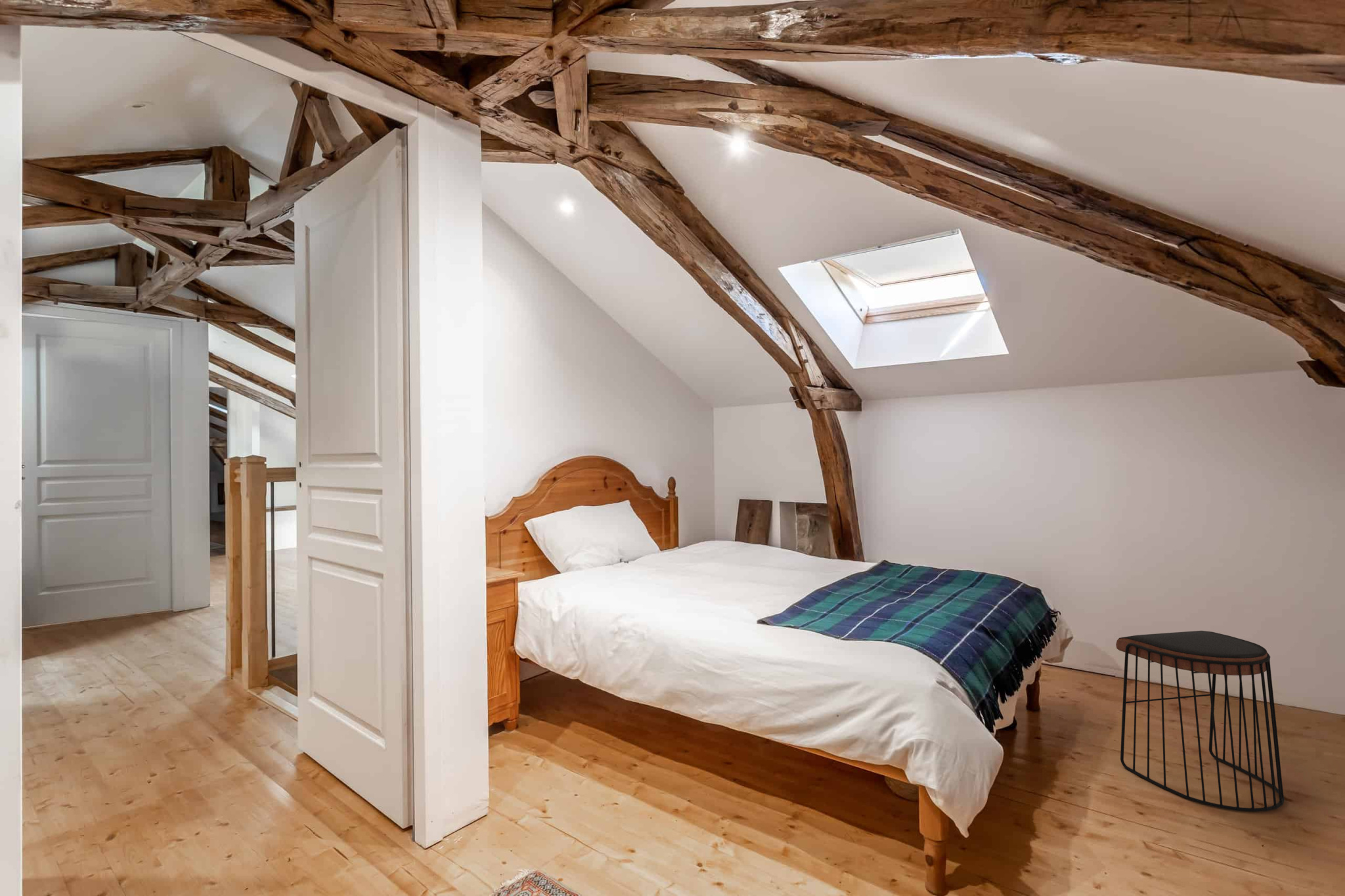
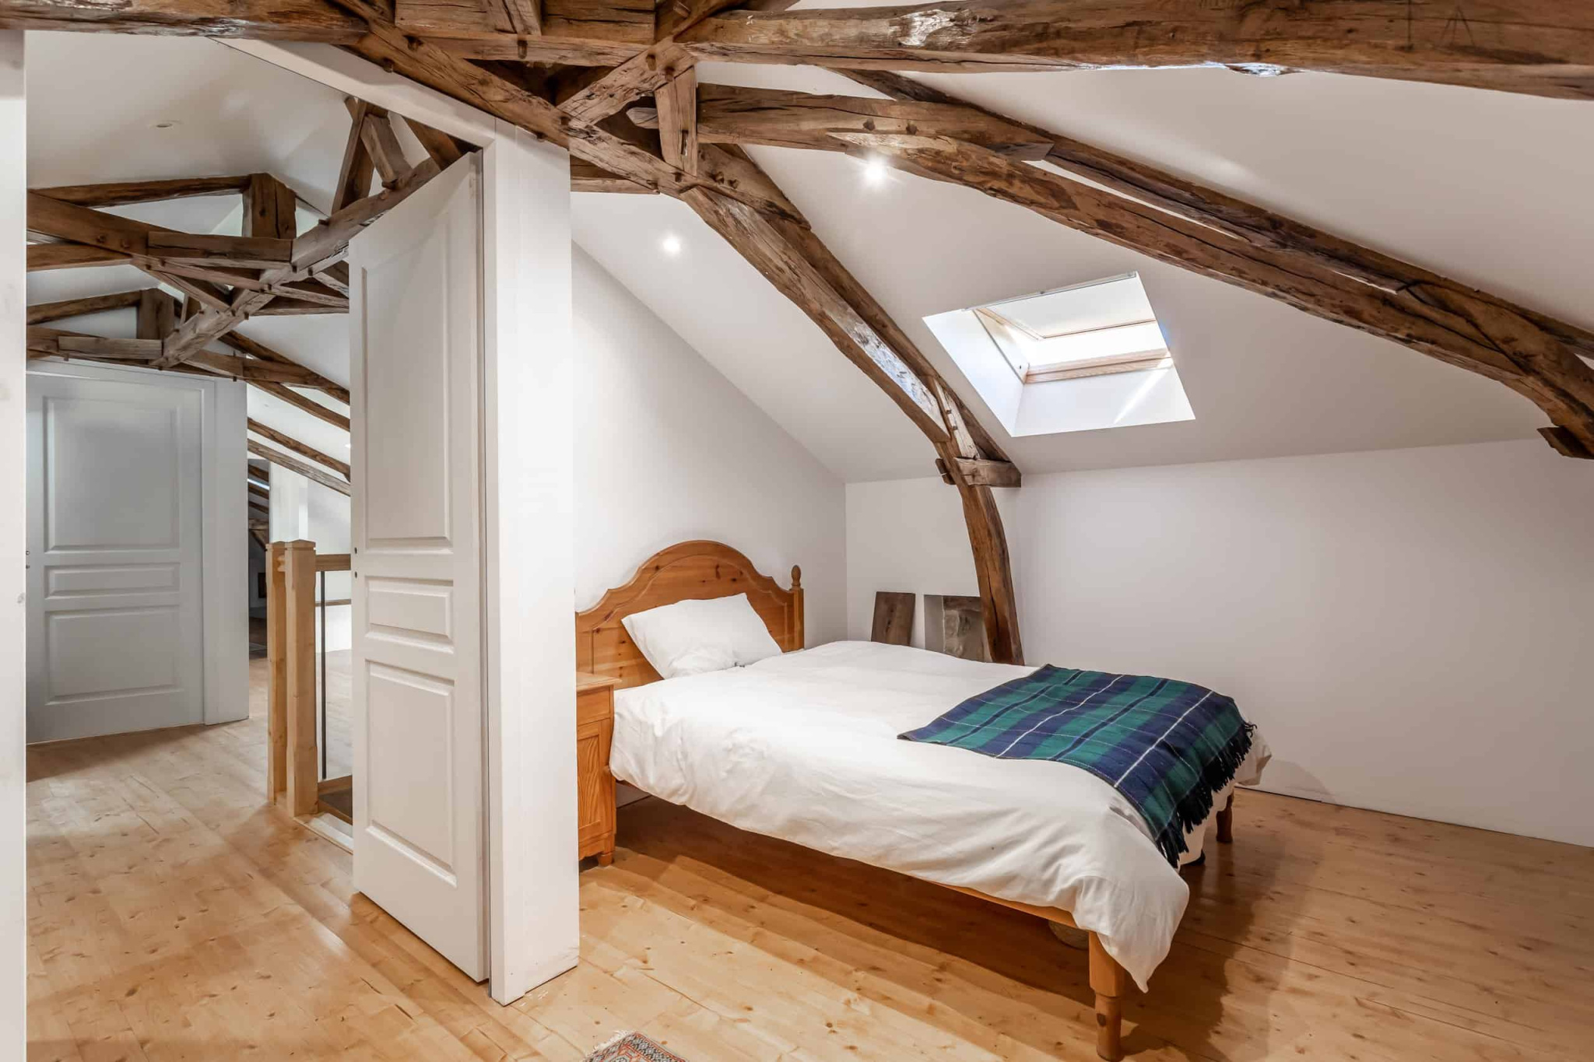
- stool (1210, 712)
